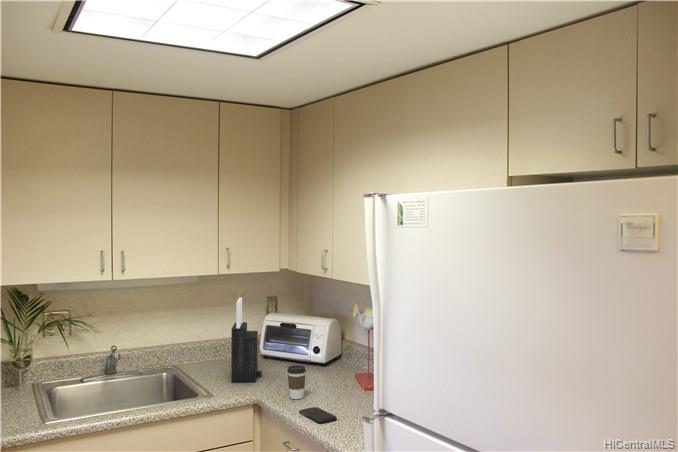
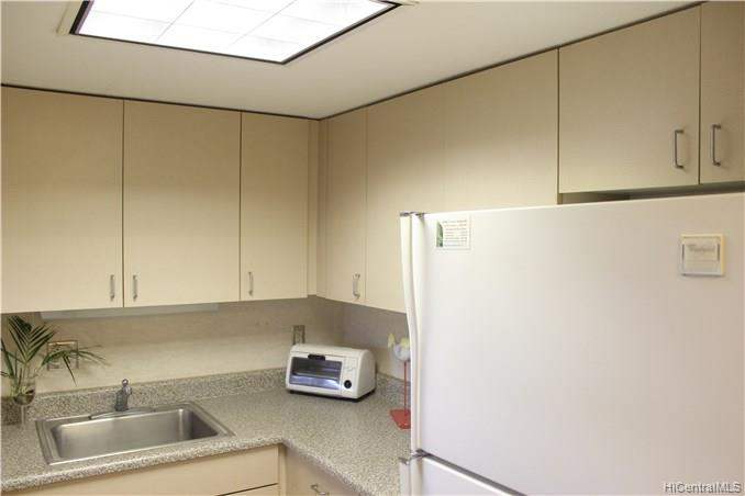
- knife block (247, 338)
- coffee cup (296, 382)
- smartphone (317, 414)
